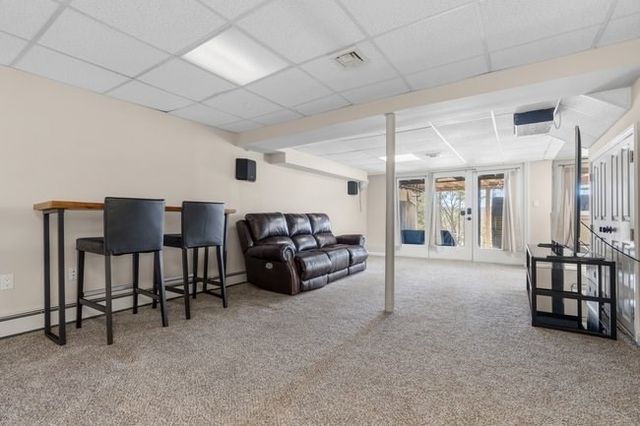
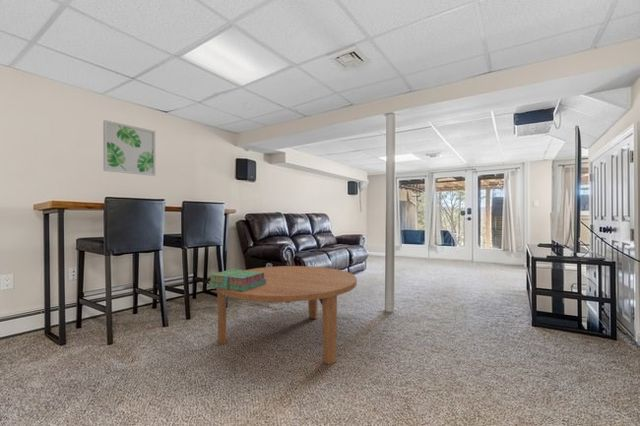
+ coffee table (288, 302)
+ stack of books (237, 279)
+ wall art (130, 149)
